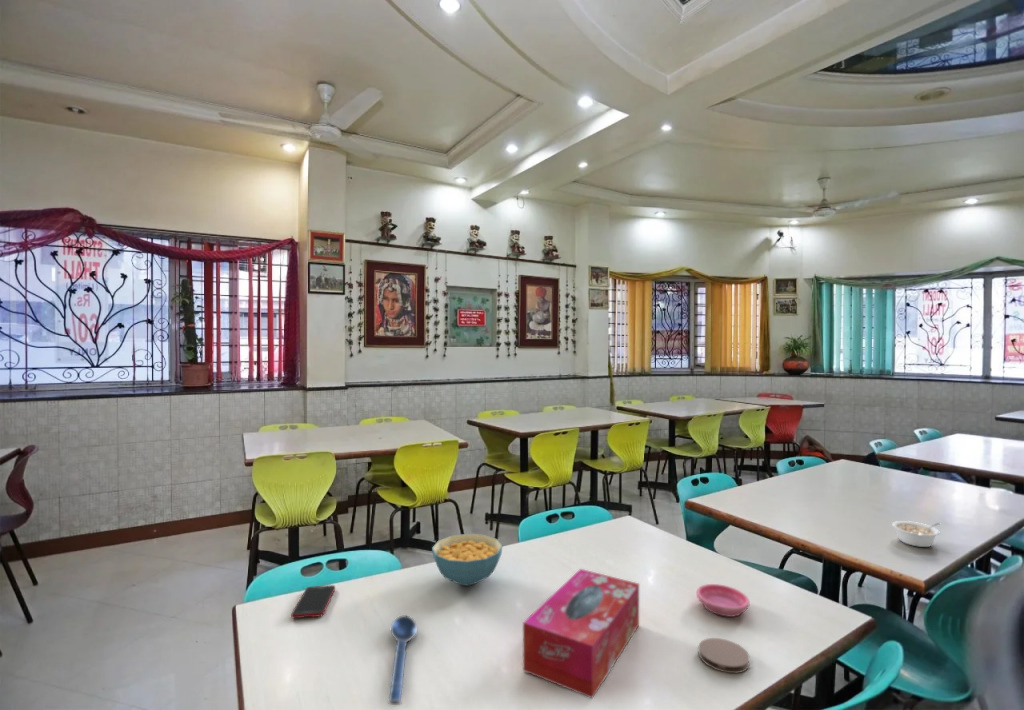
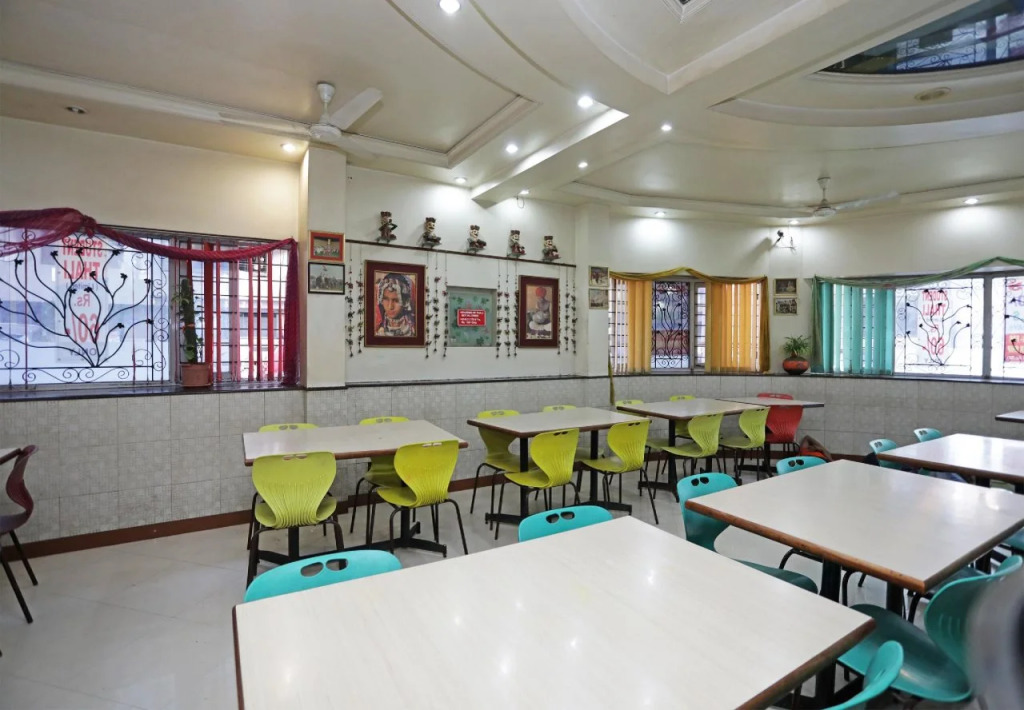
- legume (915, 533)
- coaster (723, 654)
- saucer (722, 601)
- cereal bowl (467, 563)
- cell phone (314, 601)
- spoon (397, 654)
- tissue box (585, 623)
